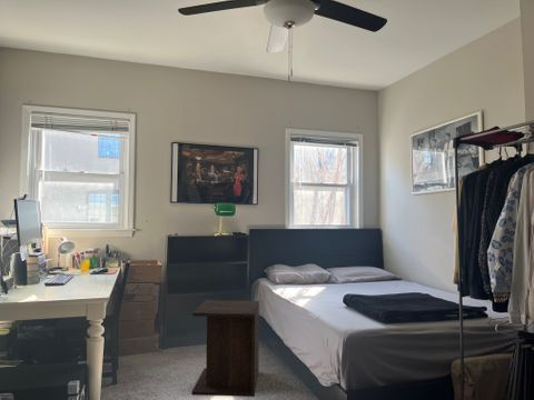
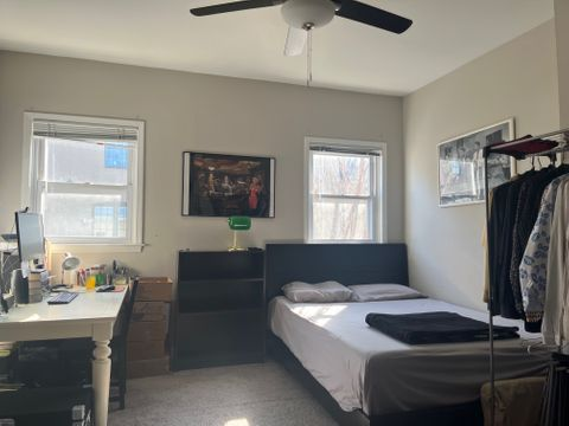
- nightstand (227, 344)
